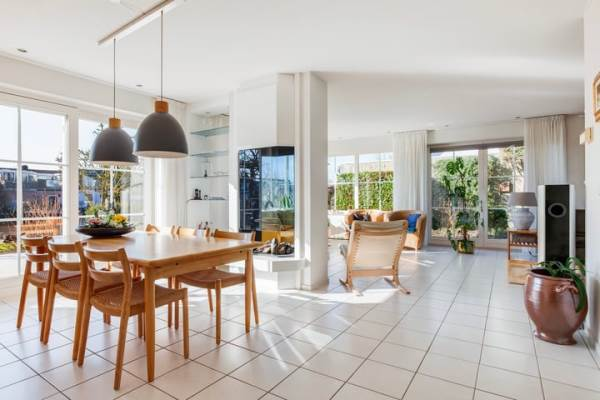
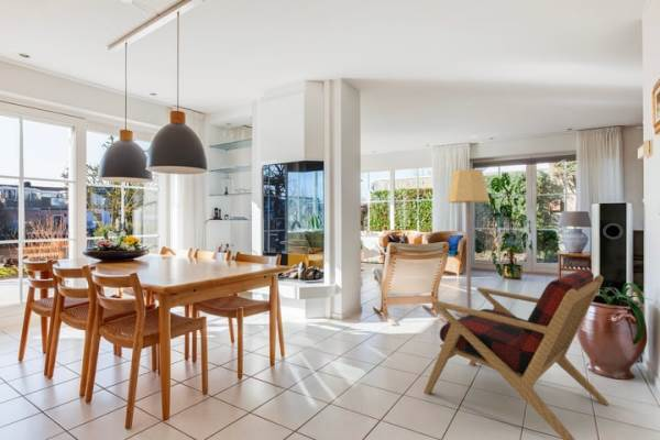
+ lamp (468, 242)
+ armchair (512, 333)
